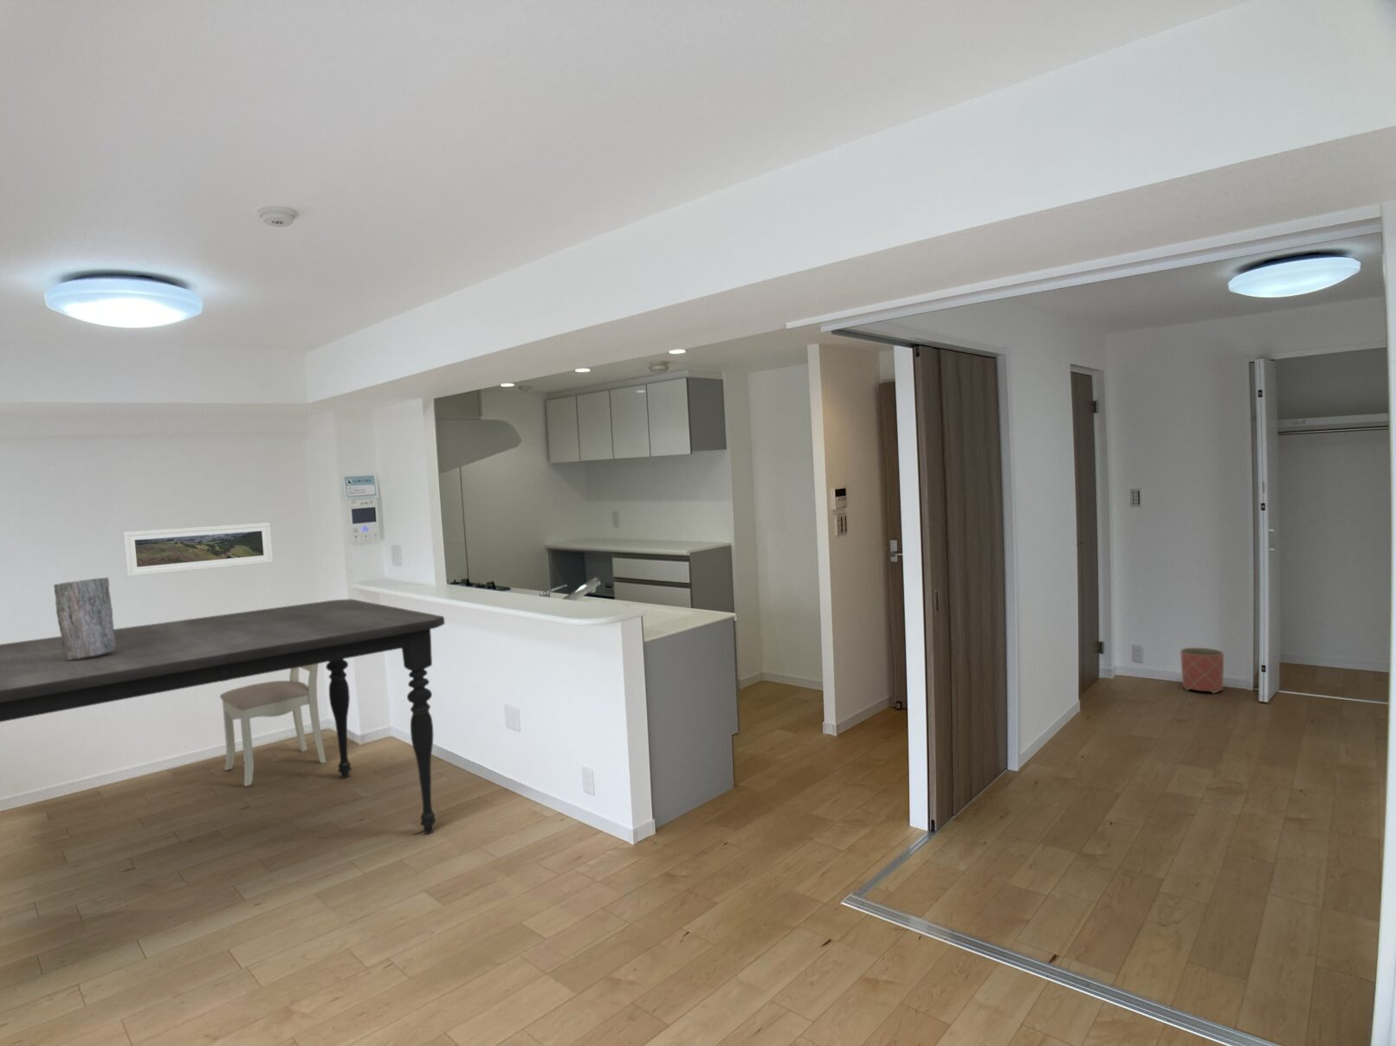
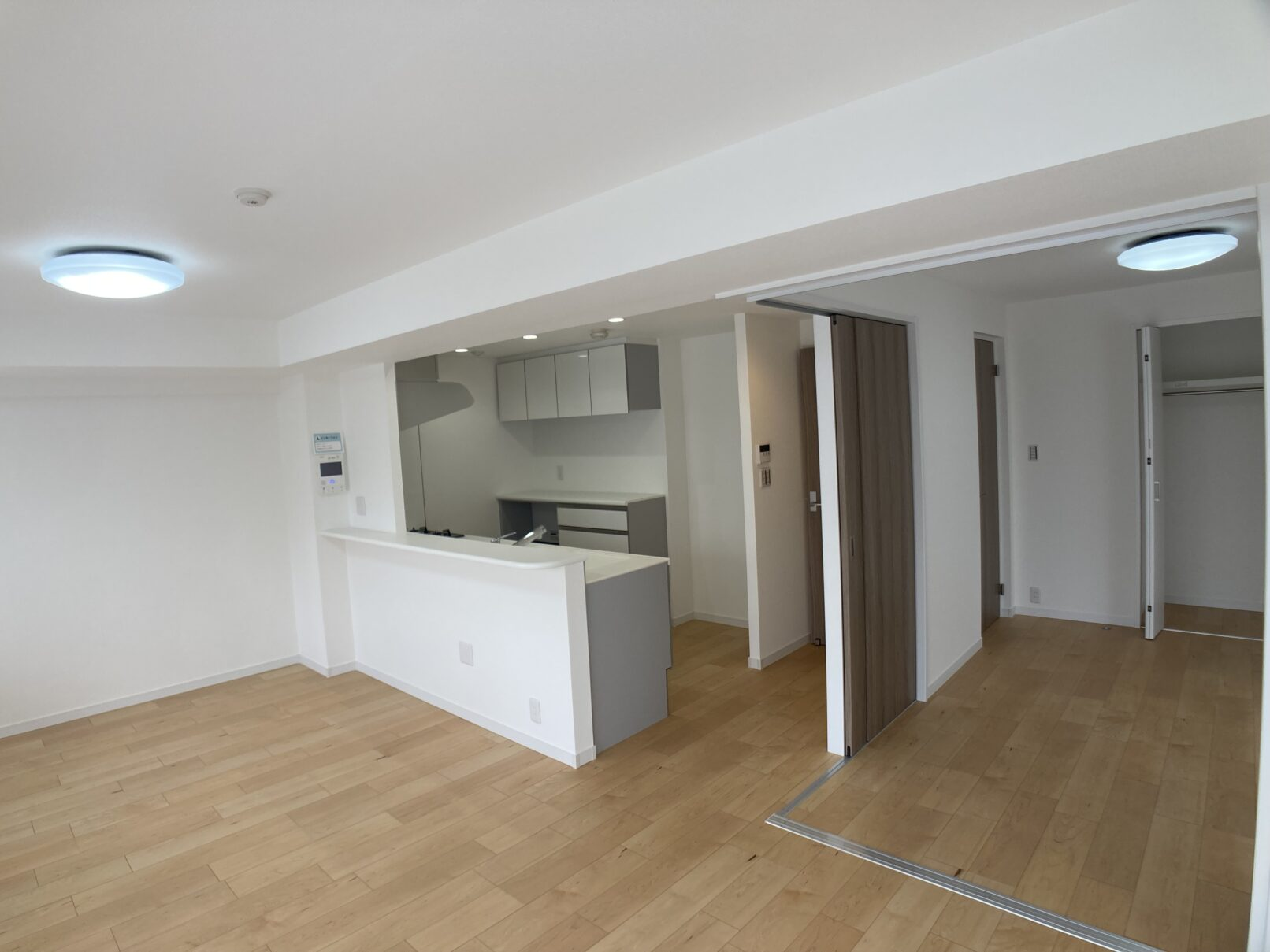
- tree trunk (84, 617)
- dining chair (272, 690)
- dining table (188, 687)
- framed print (202, 547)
- planter (1203, 669)
